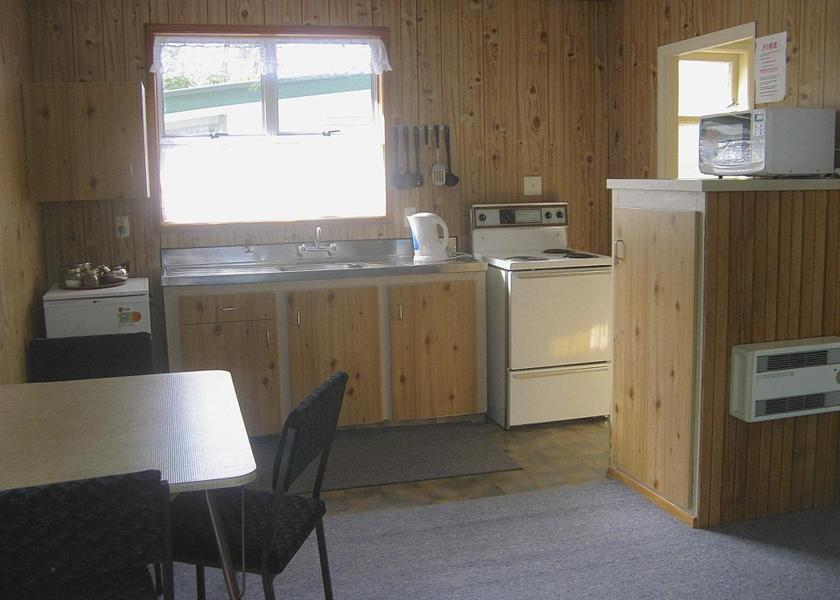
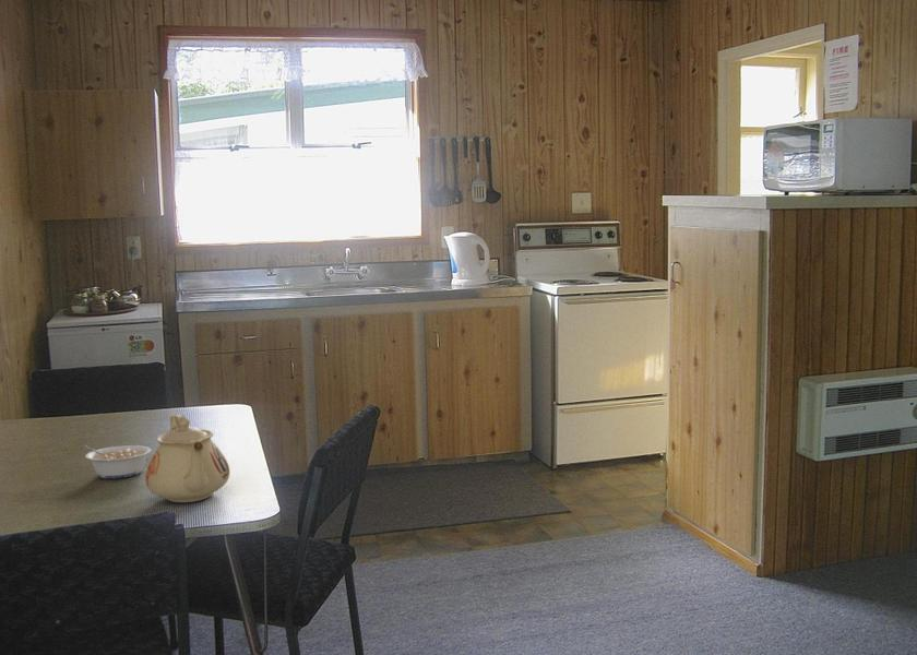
+ teapot (187, 455)
+ legume (116, 461)
